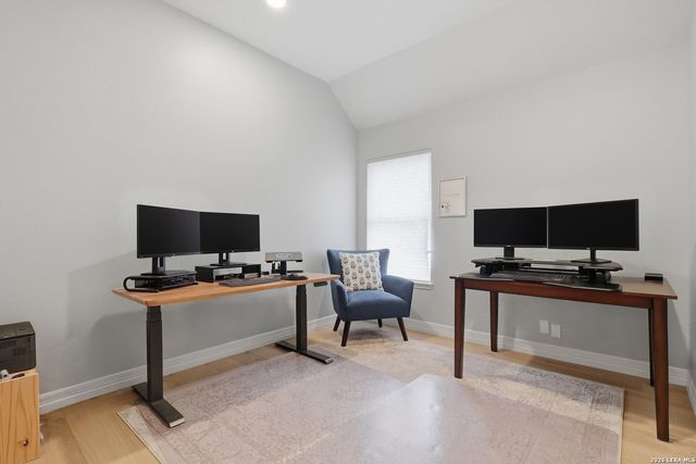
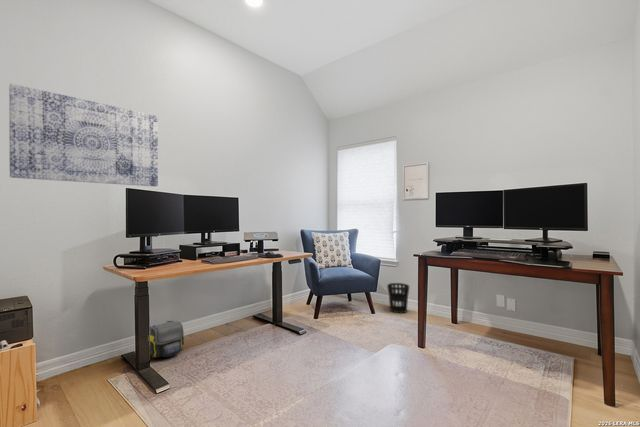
+ wastebasket (398, 297)
+ wall art (93, 142)
+ shoulder bag (163, 337)
